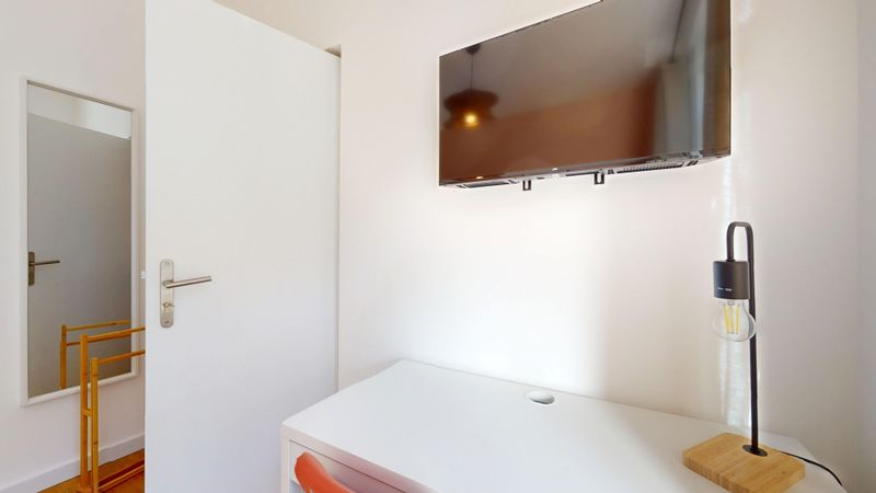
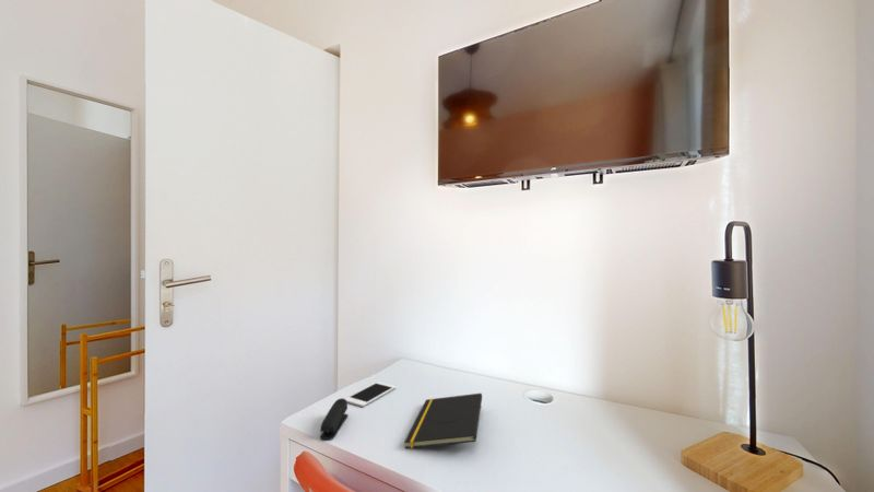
+ cell phone (370, 393)
+ stapler (334, 417)
+ notepad (447, 418)
